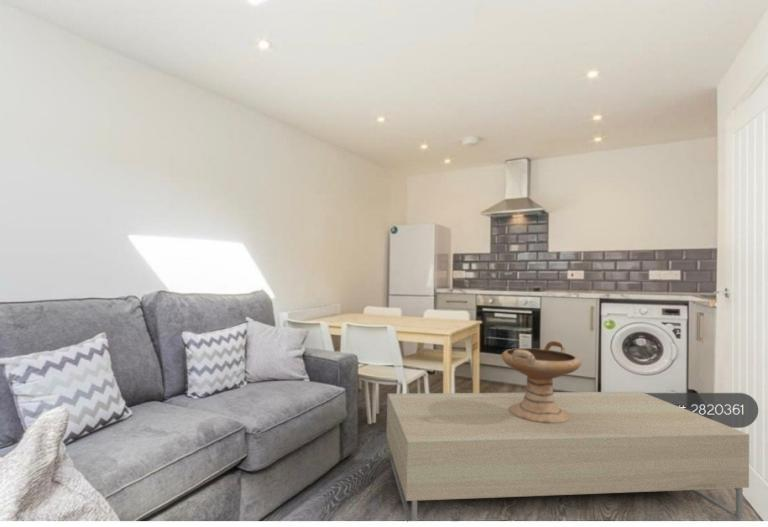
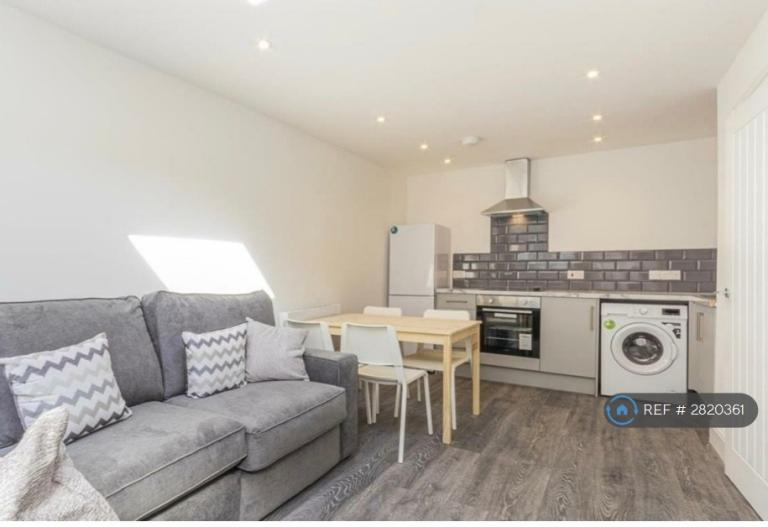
- decorative bowl (539, 378)
- coffee table (545, 448)
